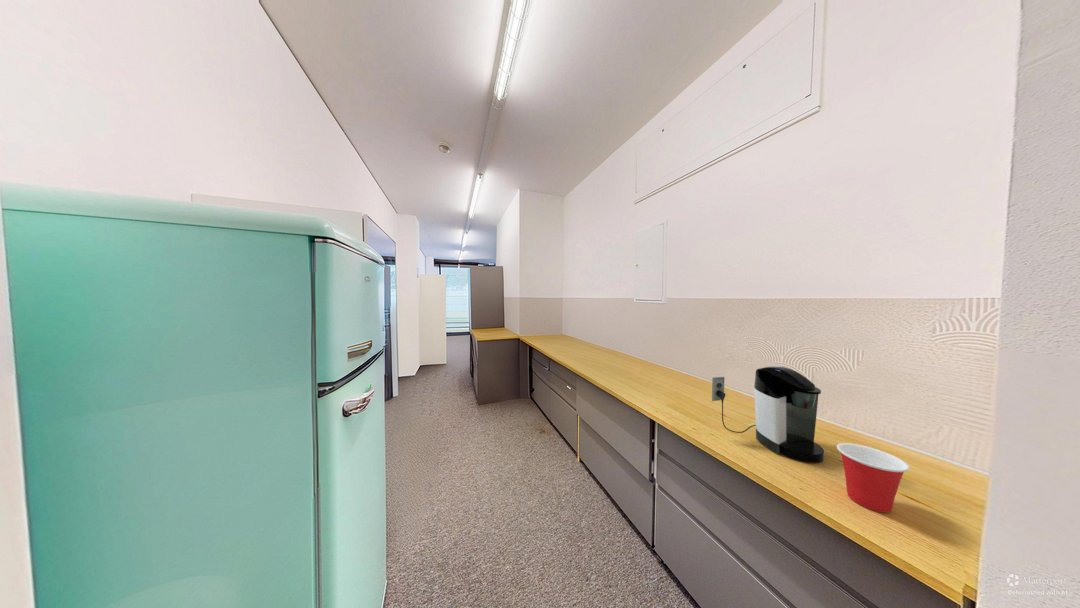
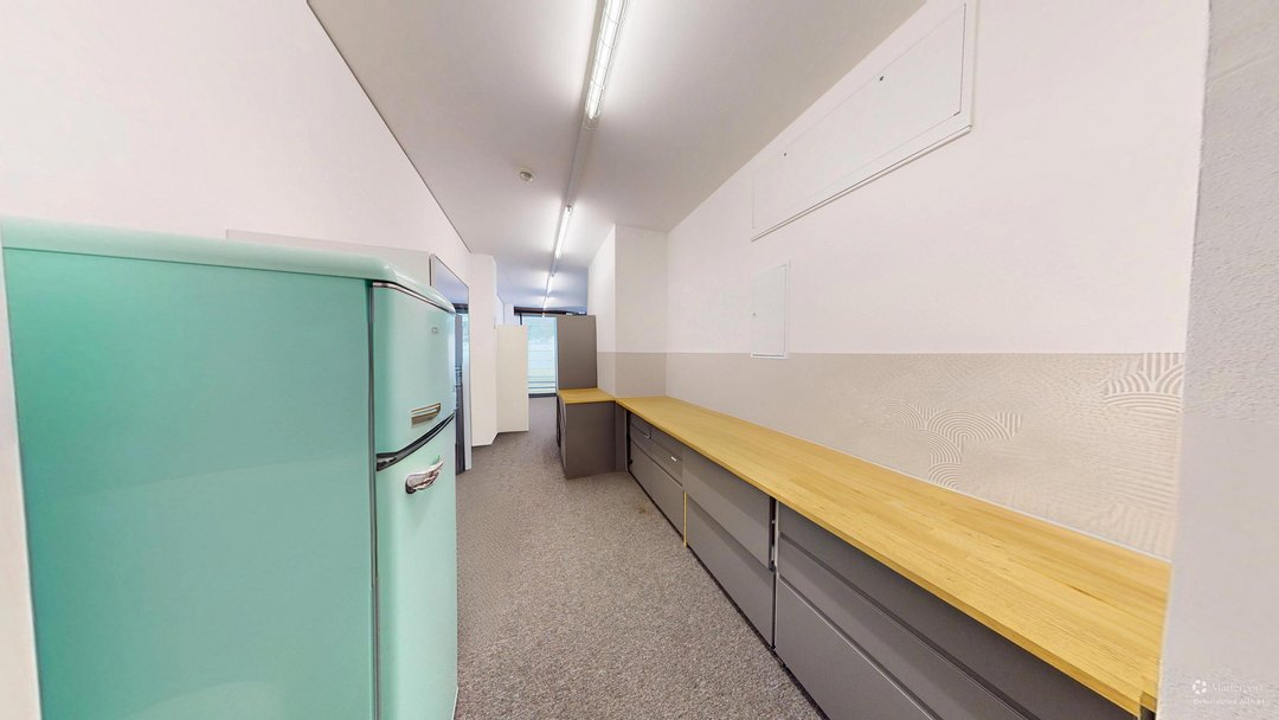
- cup (869, 478)
- coffee maker (772, 408)
